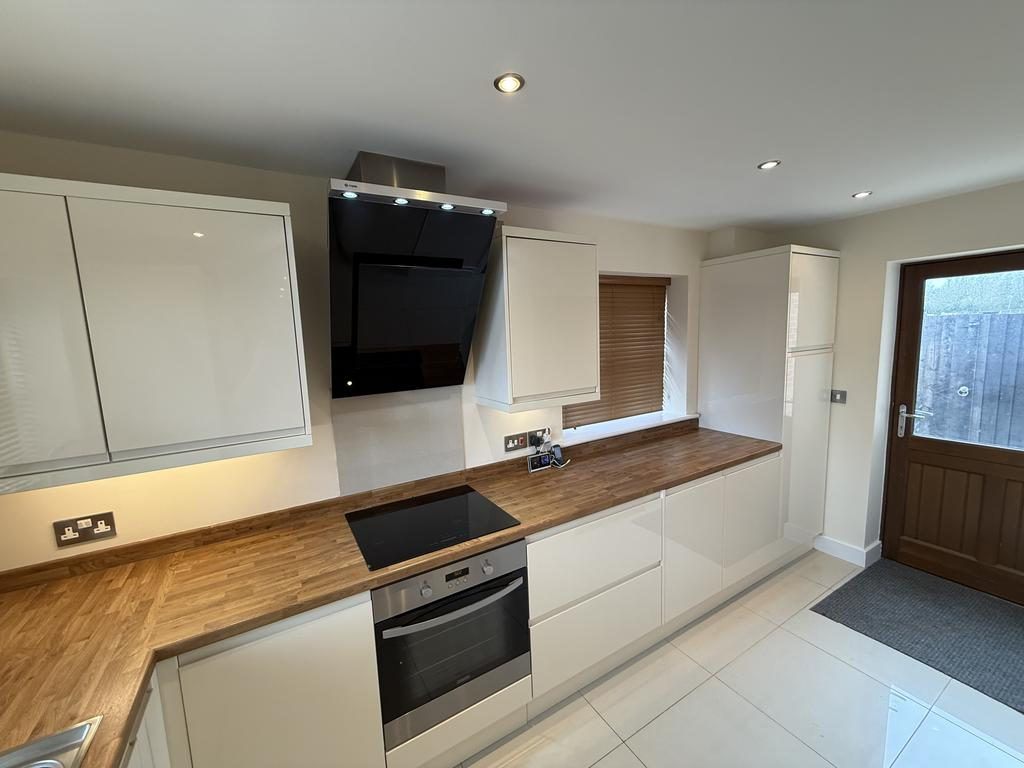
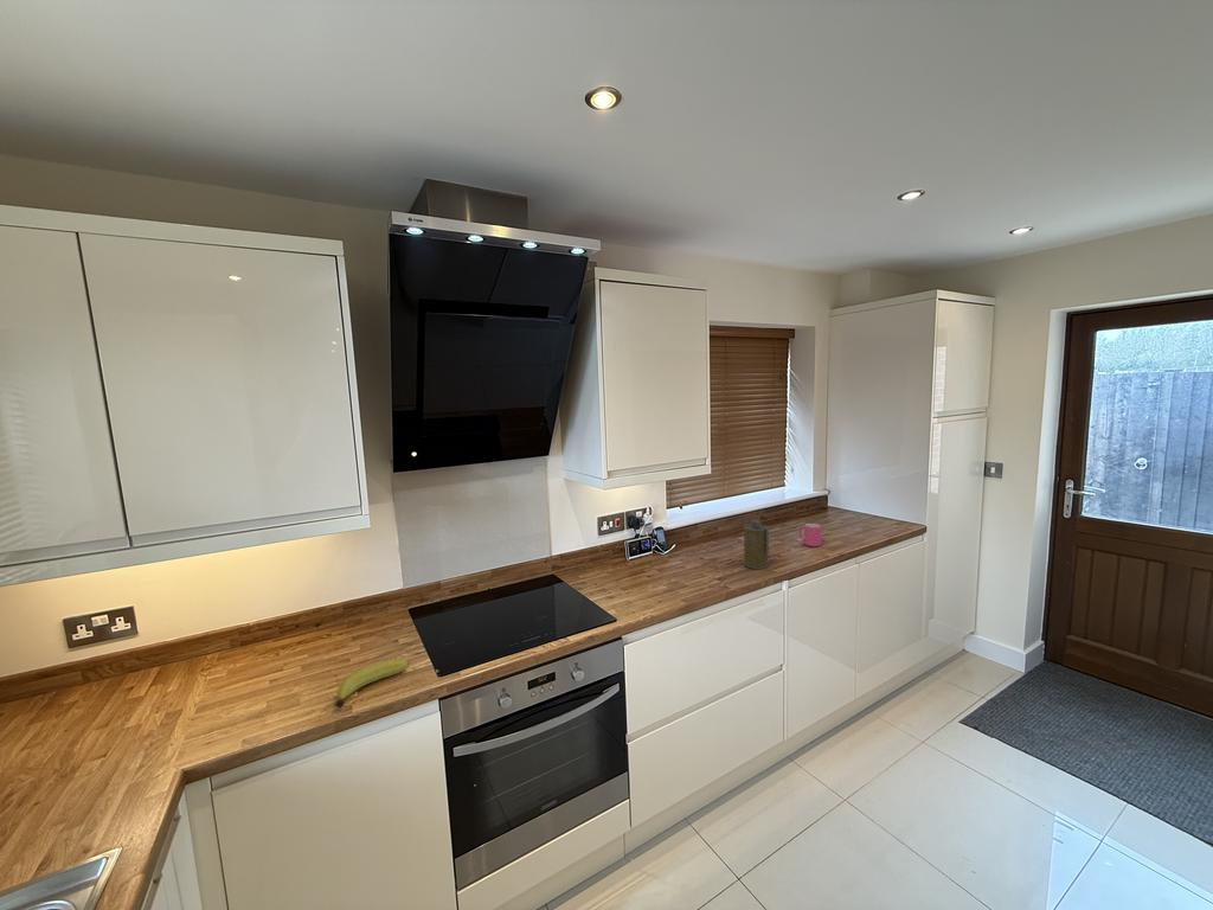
+ canister (756, 543)
+ fruit (372, 678)
+ mug (809, 534)
